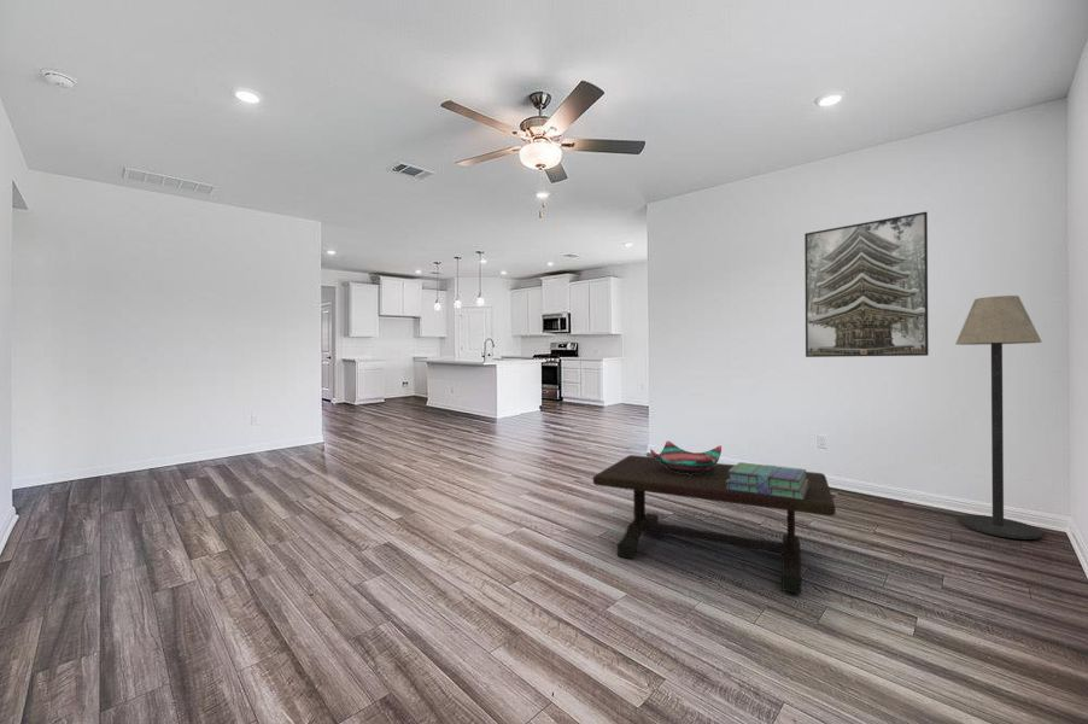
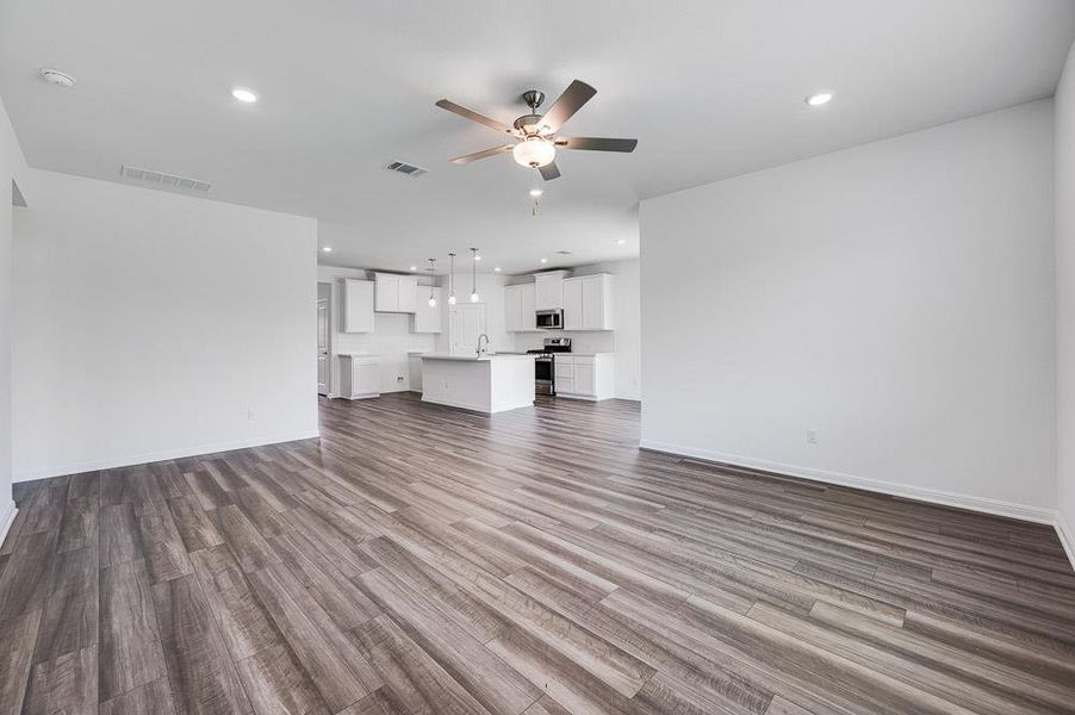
- floor lamp (996, 413)
- decorative bowl (686, 457)
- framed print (861, 290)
- stack of books (767, 478)
- coffee table (710, 500)
